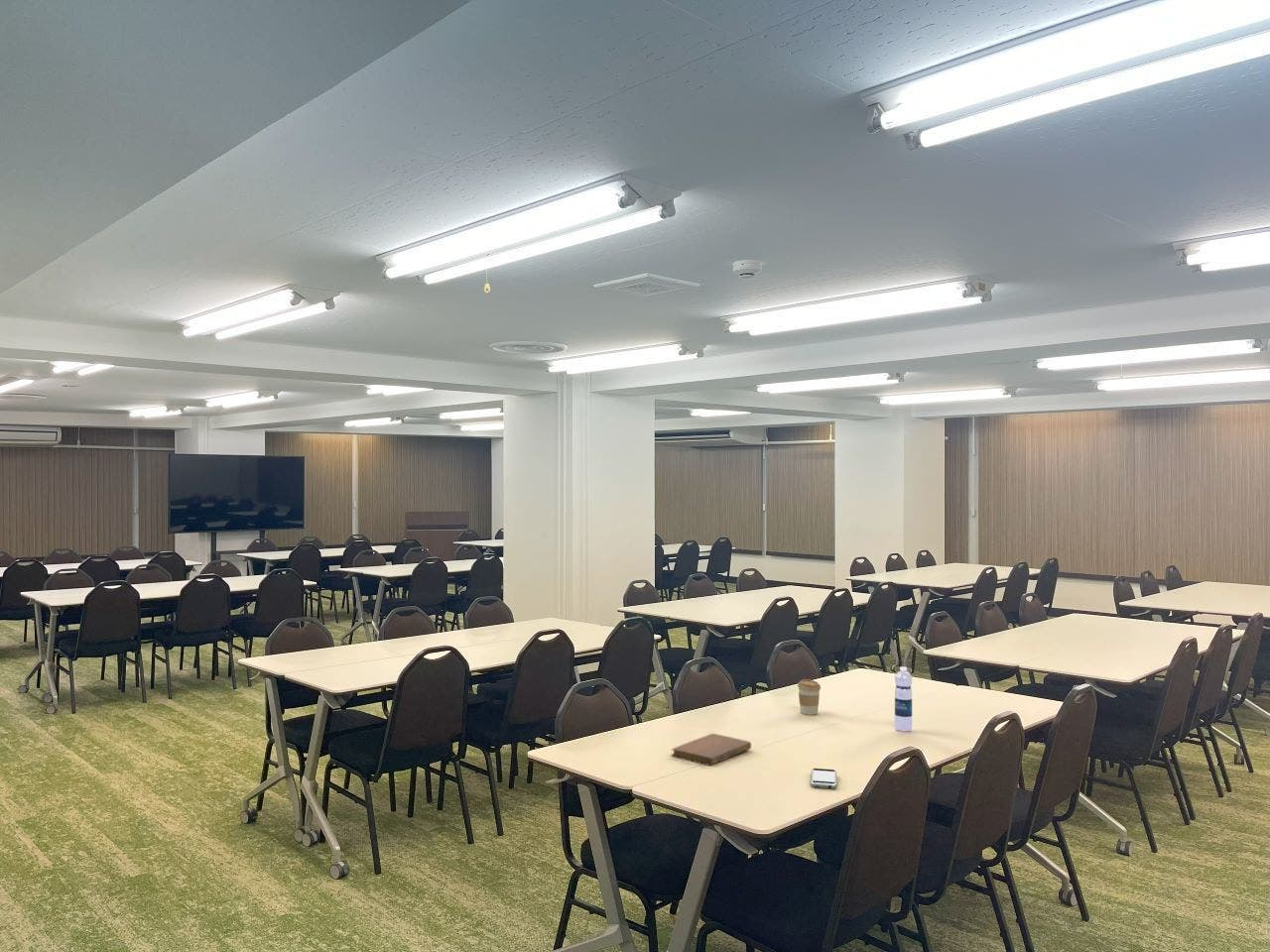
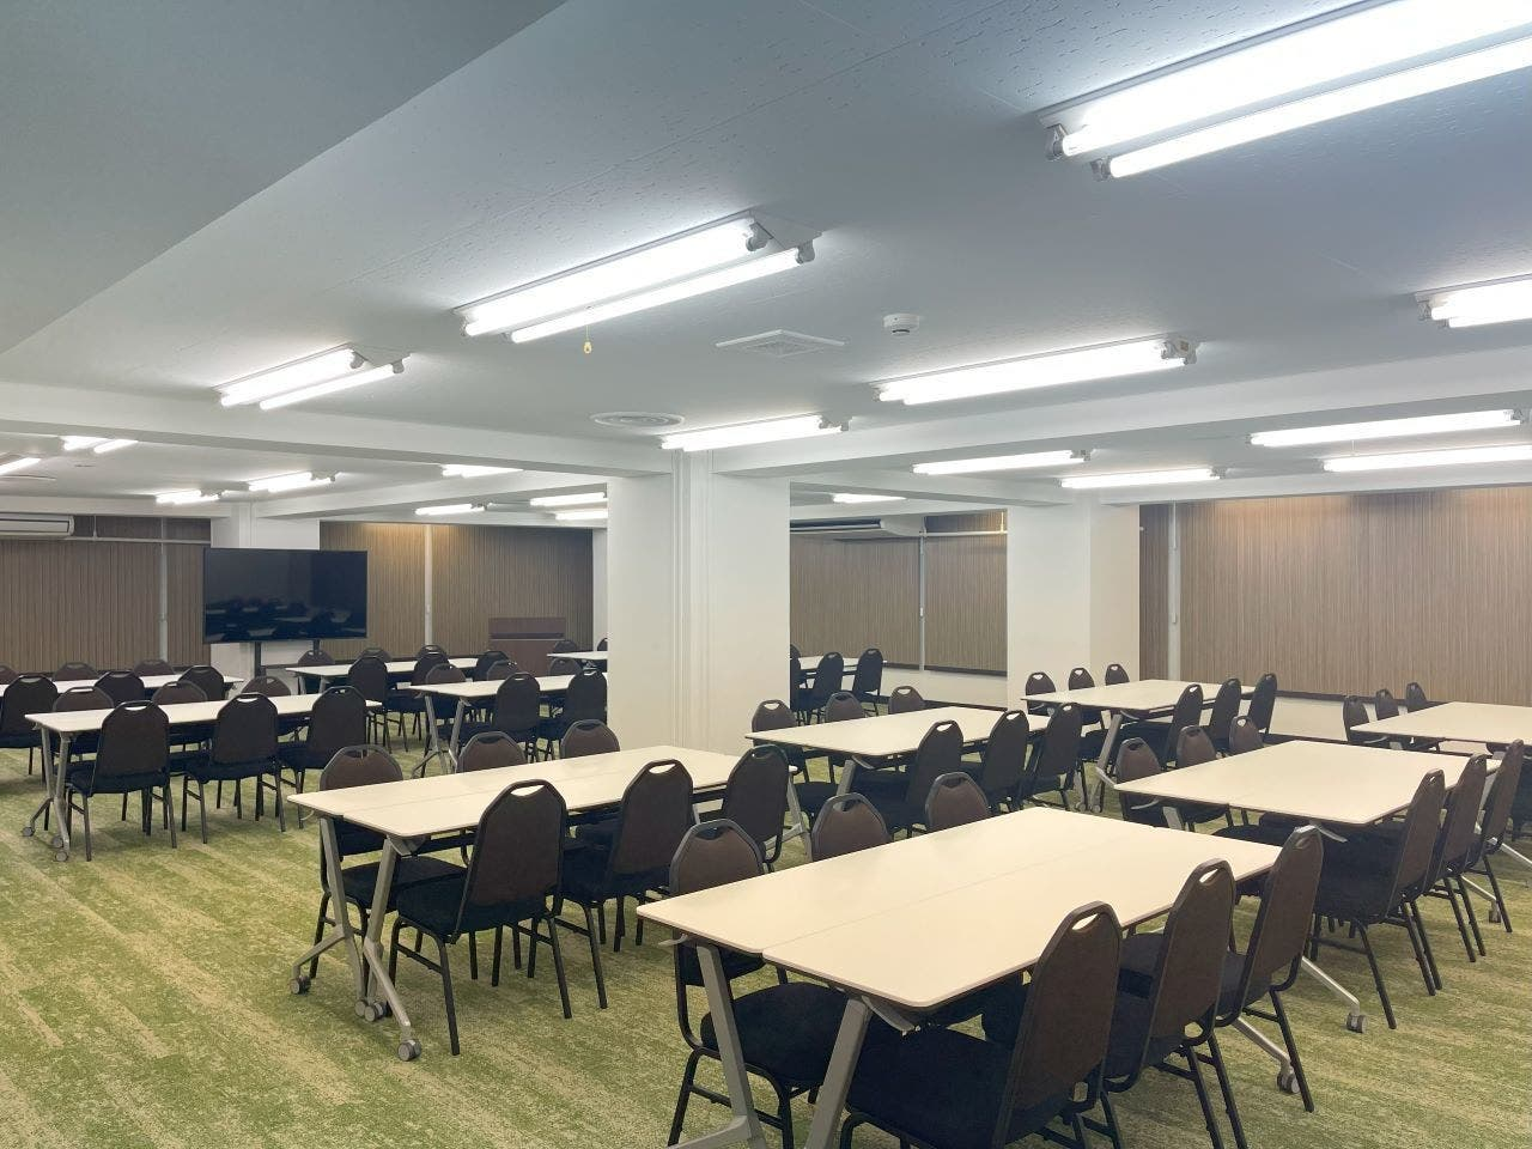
- coffee cup (809, 696)
- smartphone (824, 778)
- water bottle (903, 698)
- notebook (711, 749)
